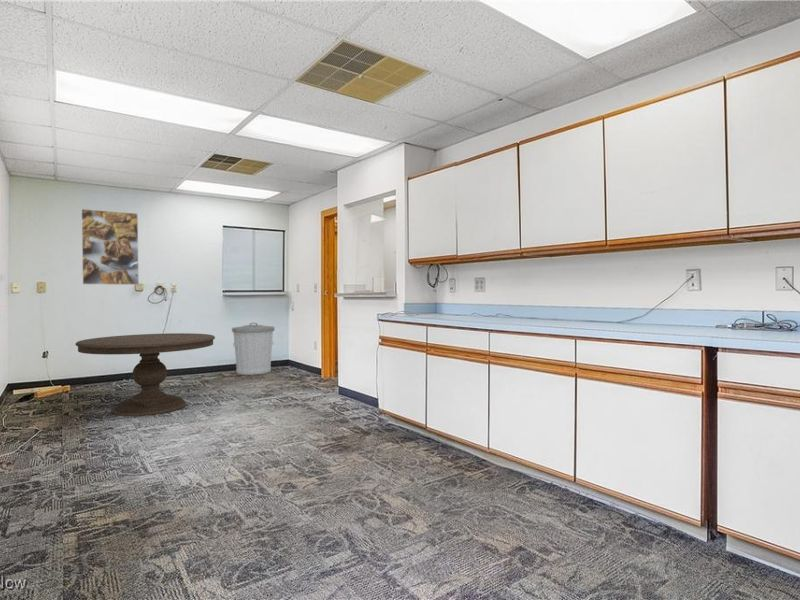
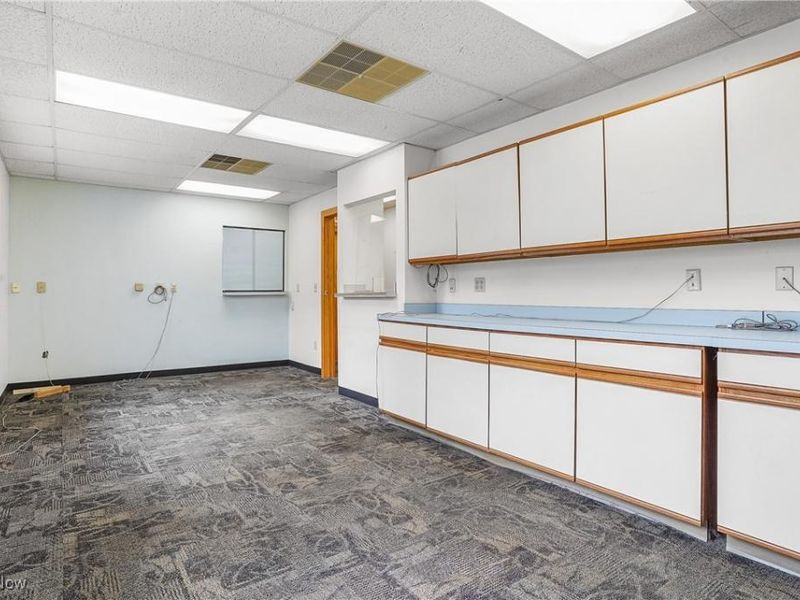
- trash can (253, 347)
- dining table (149, 373)
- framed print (110, 247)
